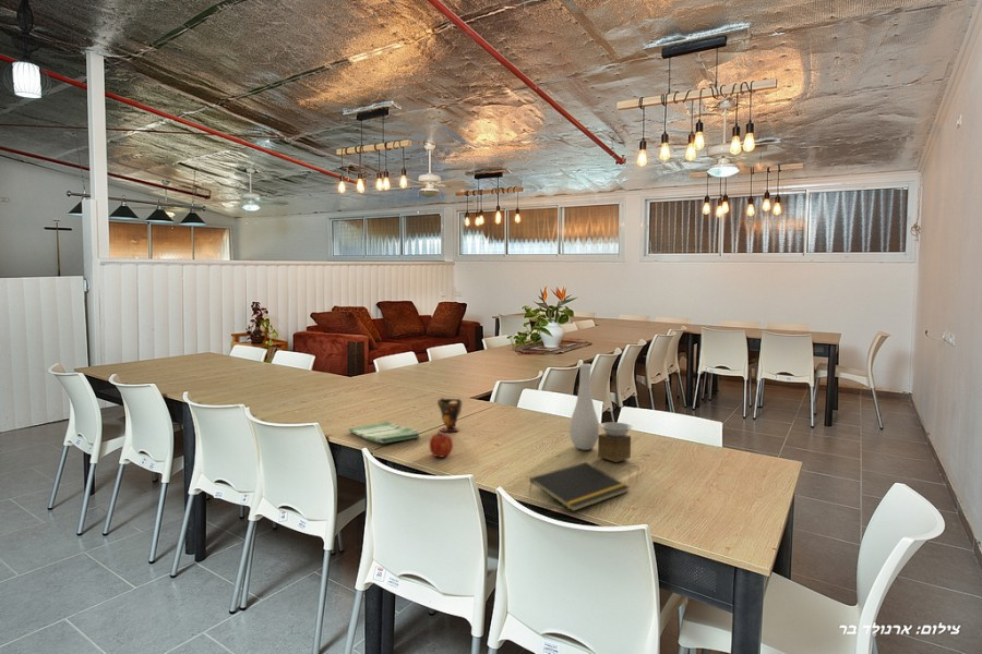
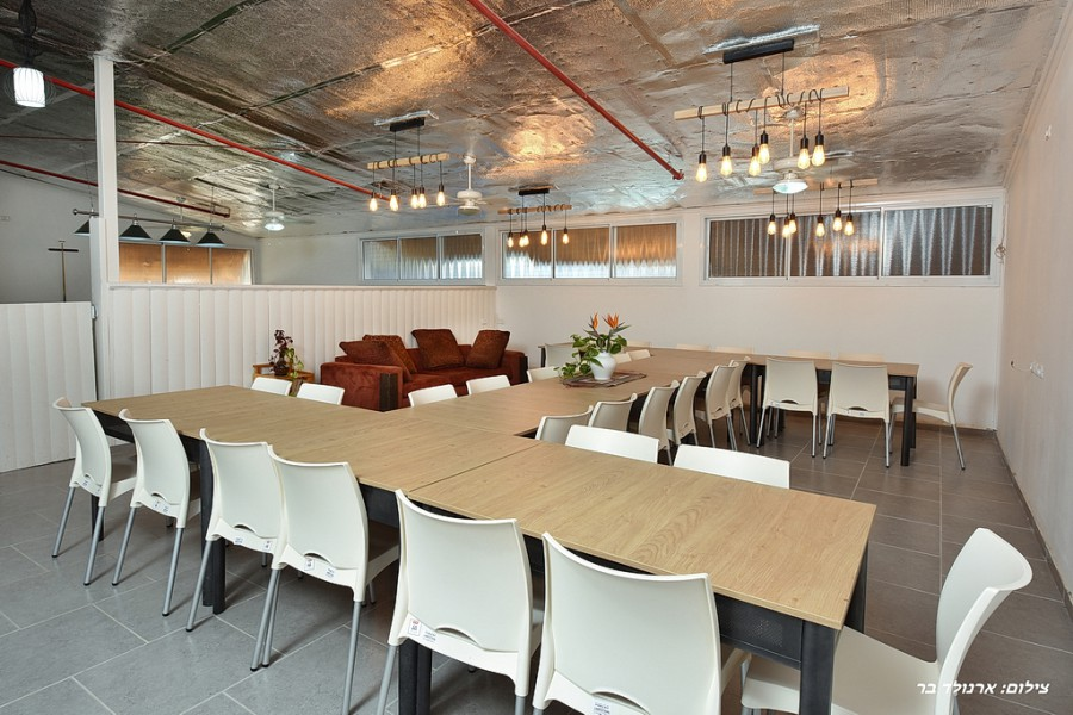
- dish towel (384, 431)
- vase (595, 411)
- fruit (441, 444)
- notepad (579, 484)
- cup (450, 414)
